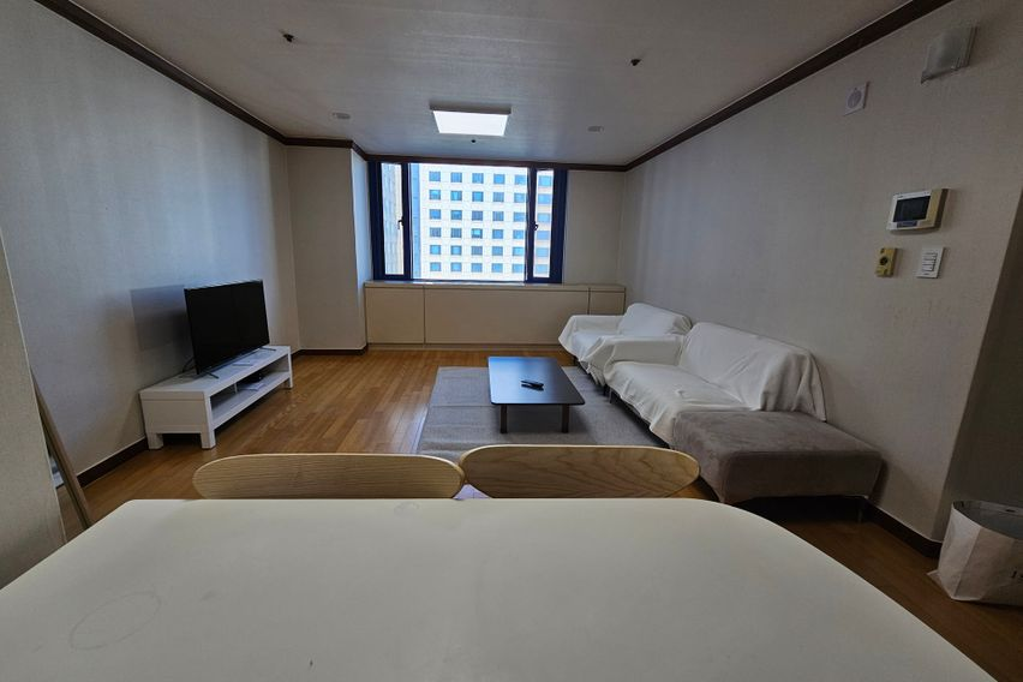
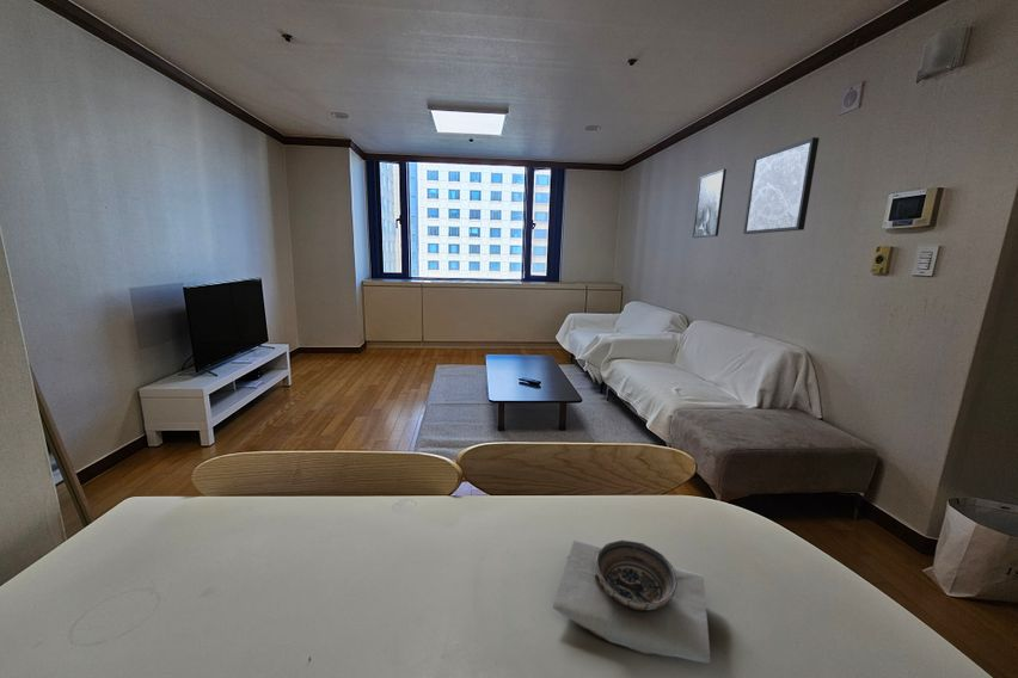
+ bowl (632, 583)
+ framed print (707, 205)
+ wall art (777, 191)
